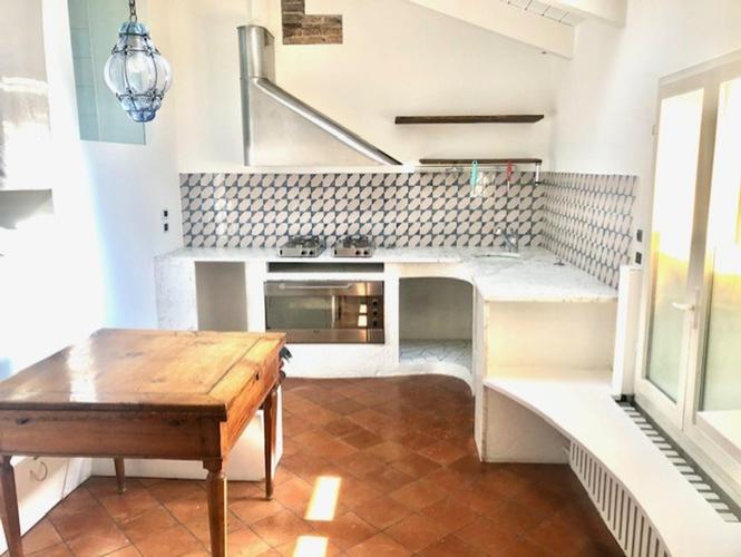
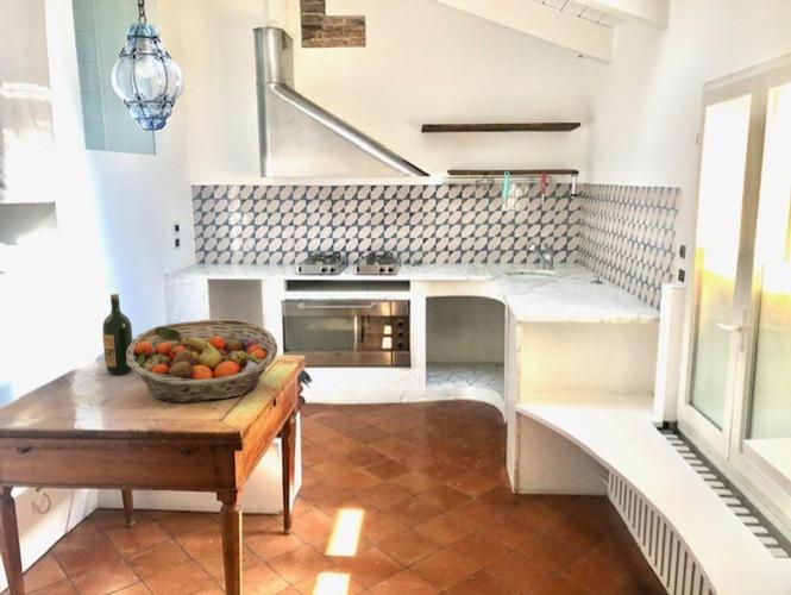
+ fruit basket (205, 358)
+ wine bottle (117, 333)
